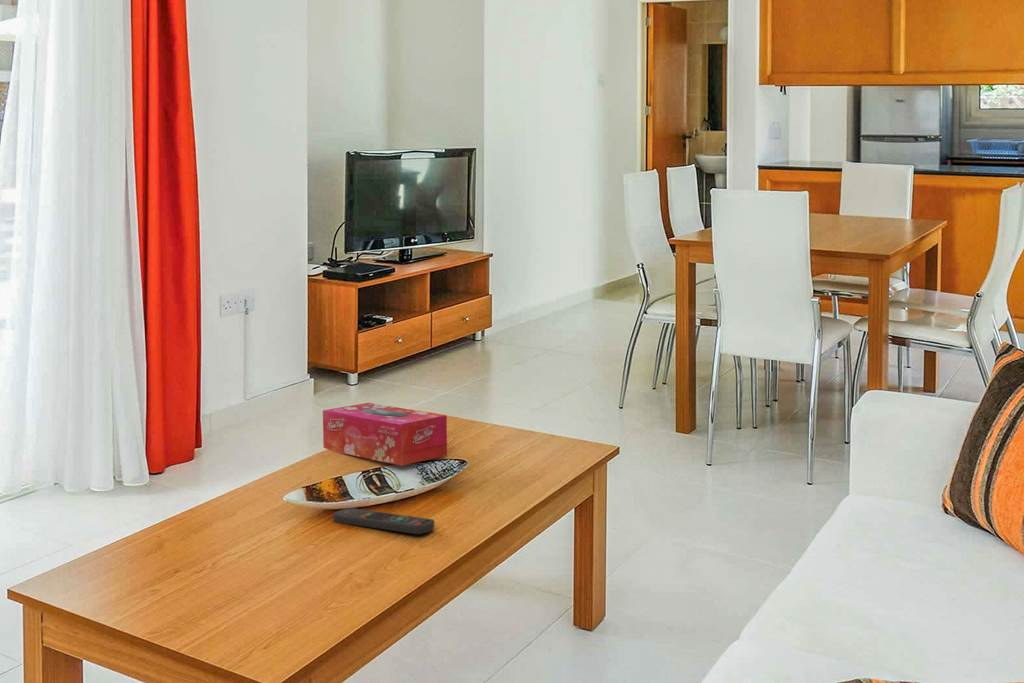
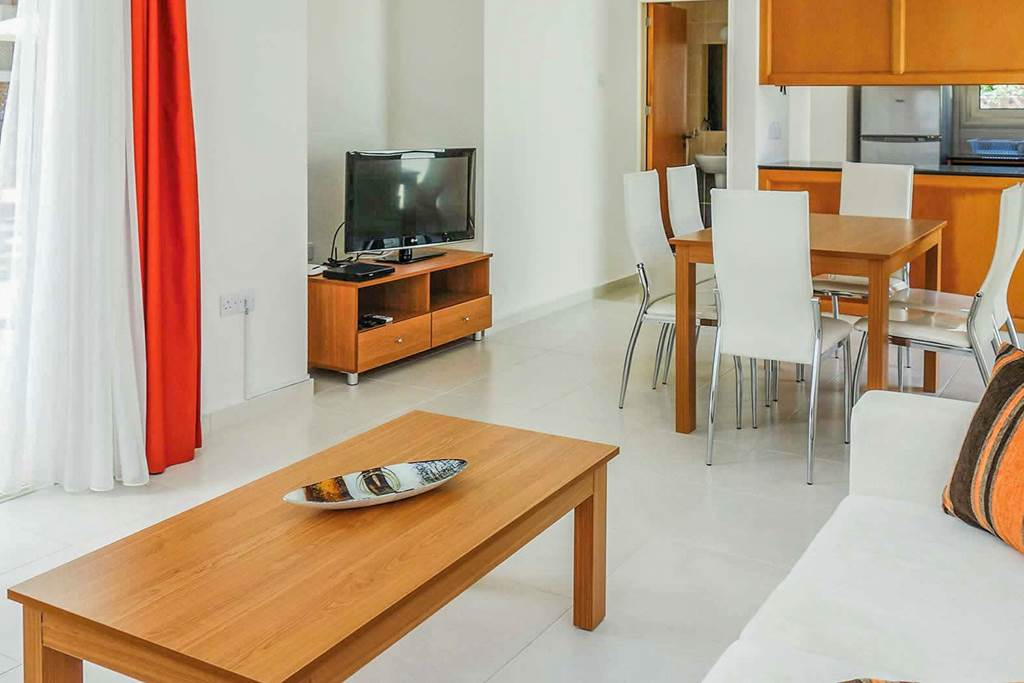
- remote control (383, 520)
- tissue box (384, 432)
